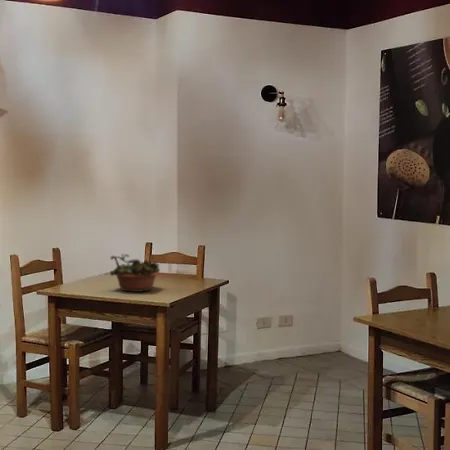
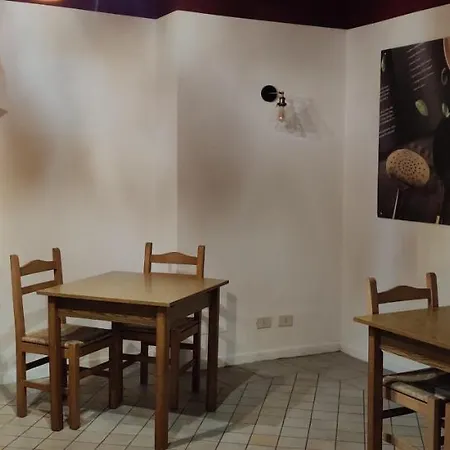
- succulent planter (135, 271)
